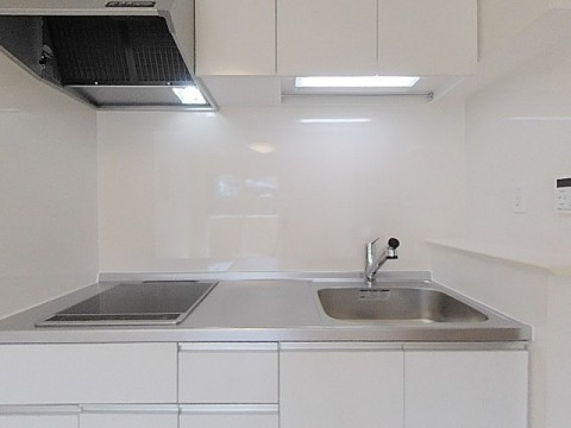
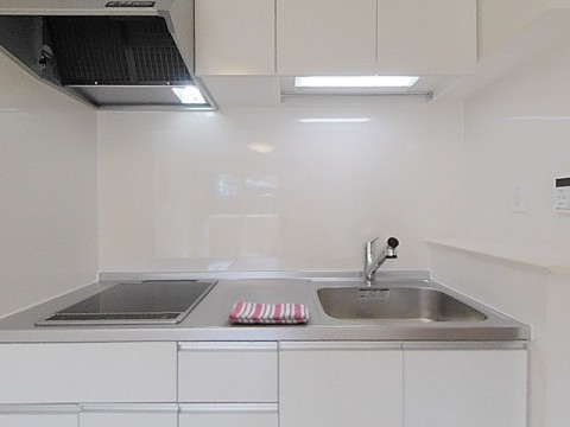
+ dish towel (270, 311)
